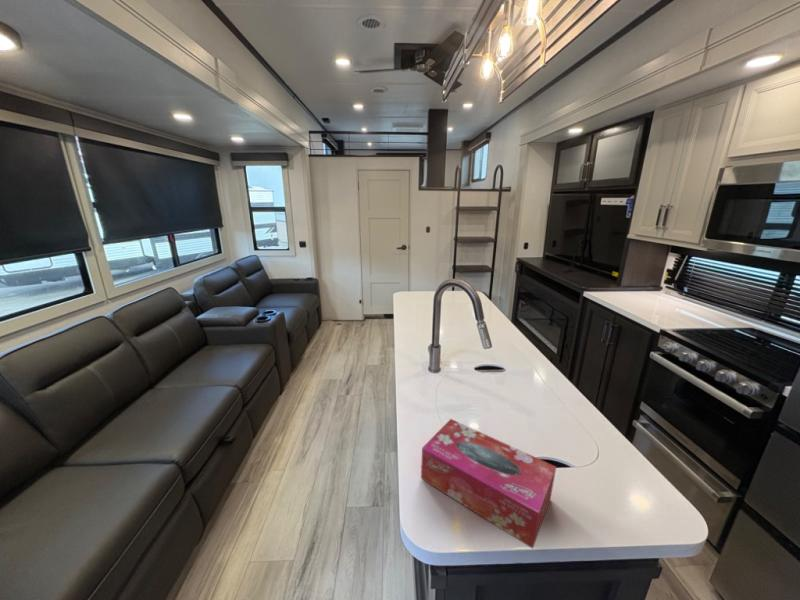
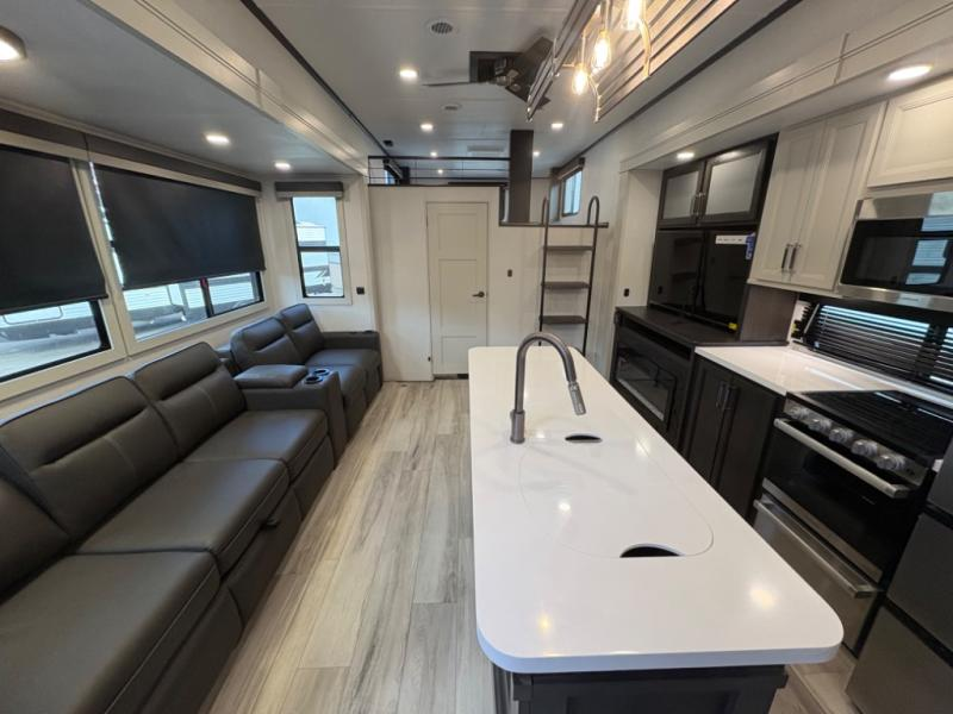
- tissue box (485, 473)
